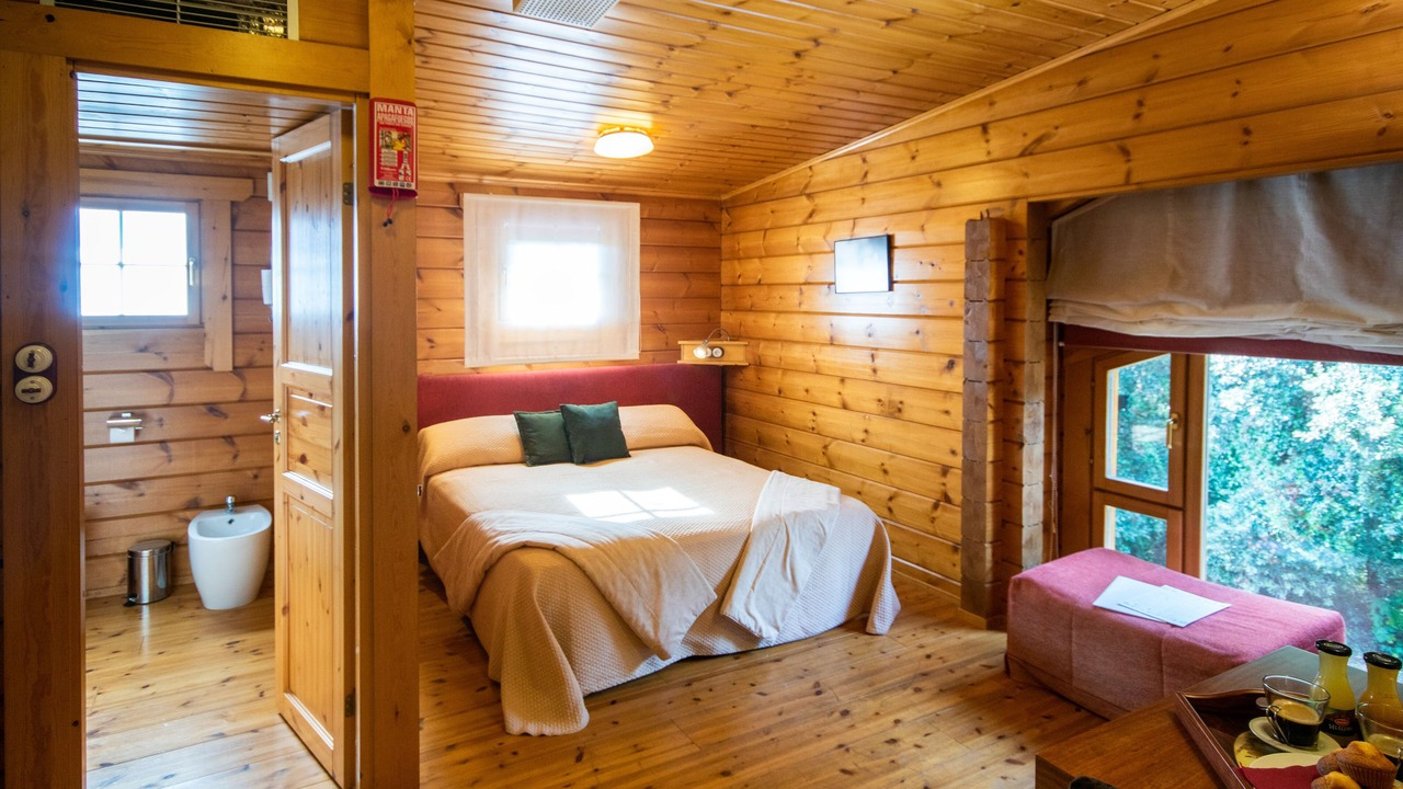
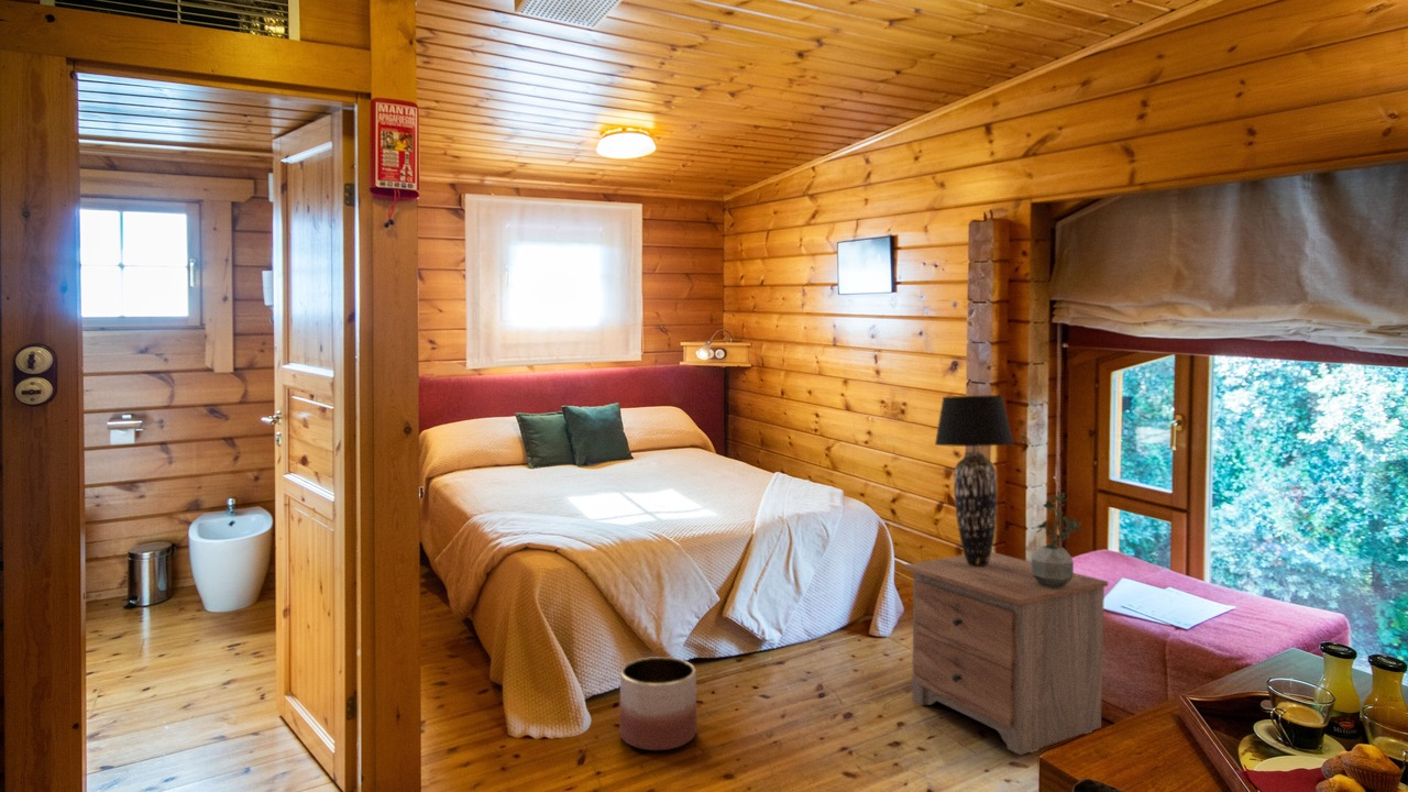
+ nightstand (1000, 644)
+ table lamp (979, 480)
+ planter (658, 702)
+ potted plant (1057, 538)
